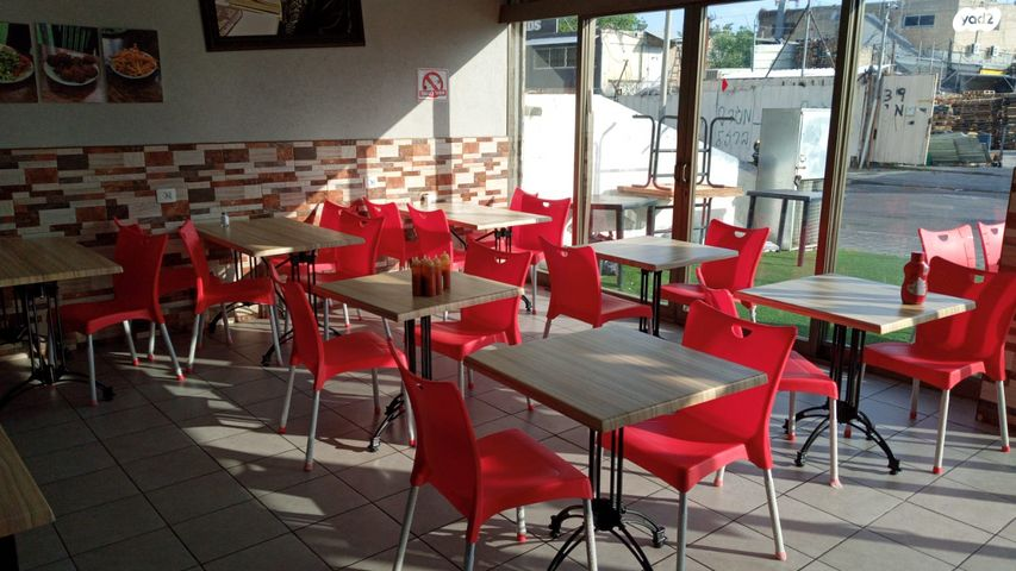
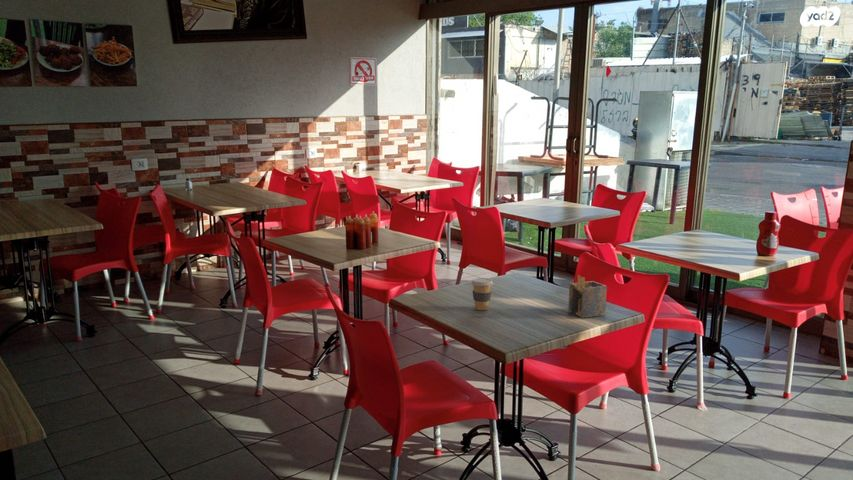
+ coffee cup (481, 294)
+ napkin holder (587, 294)
